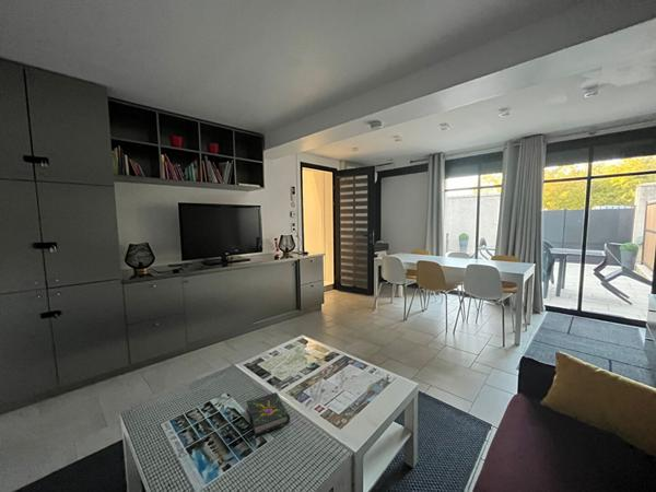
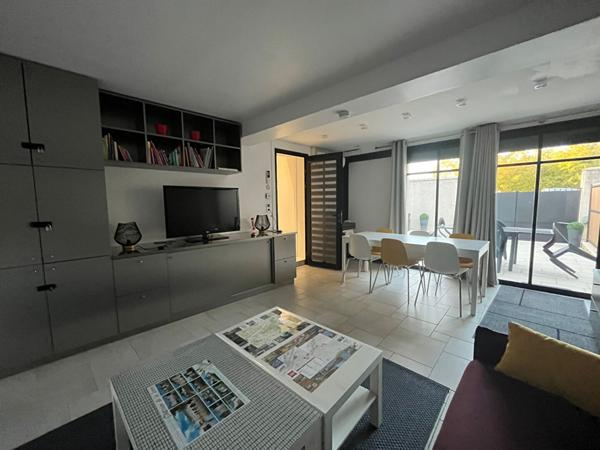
- book (267, 411)
